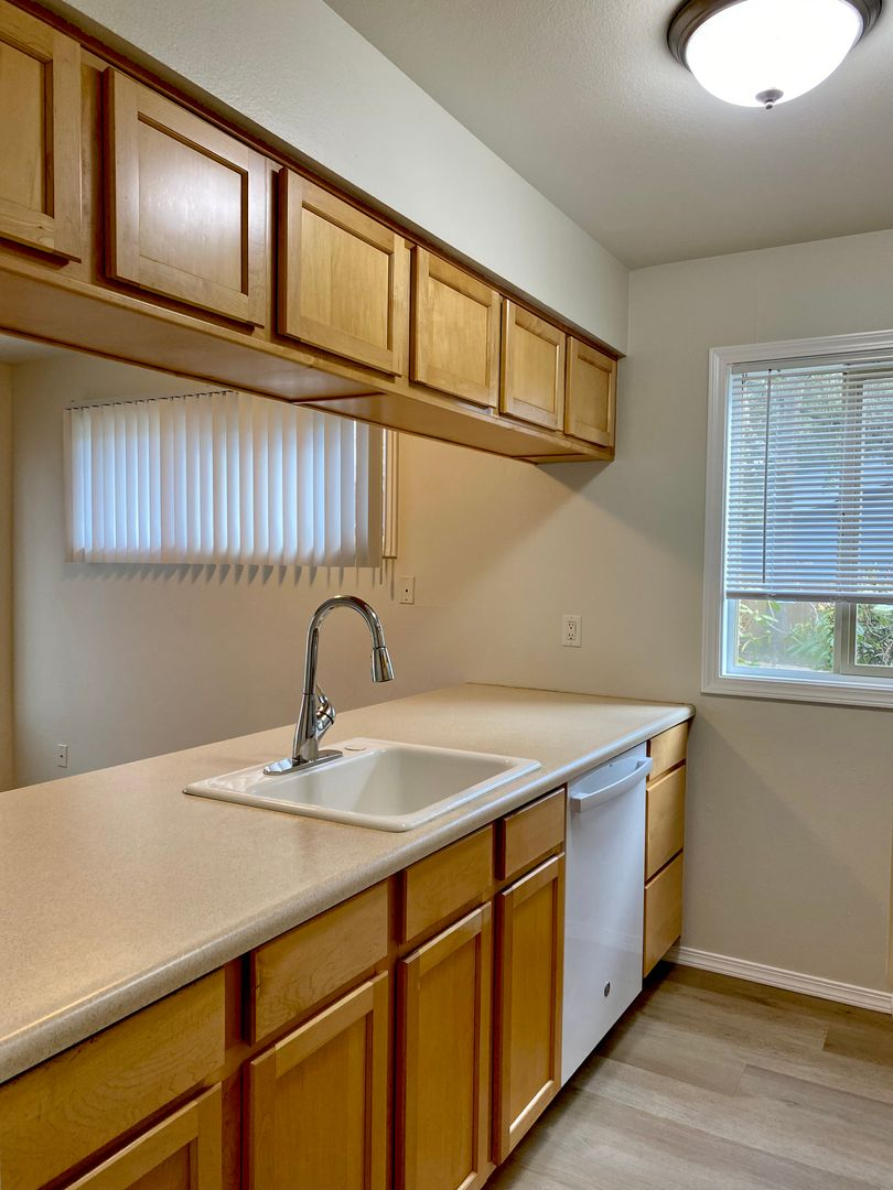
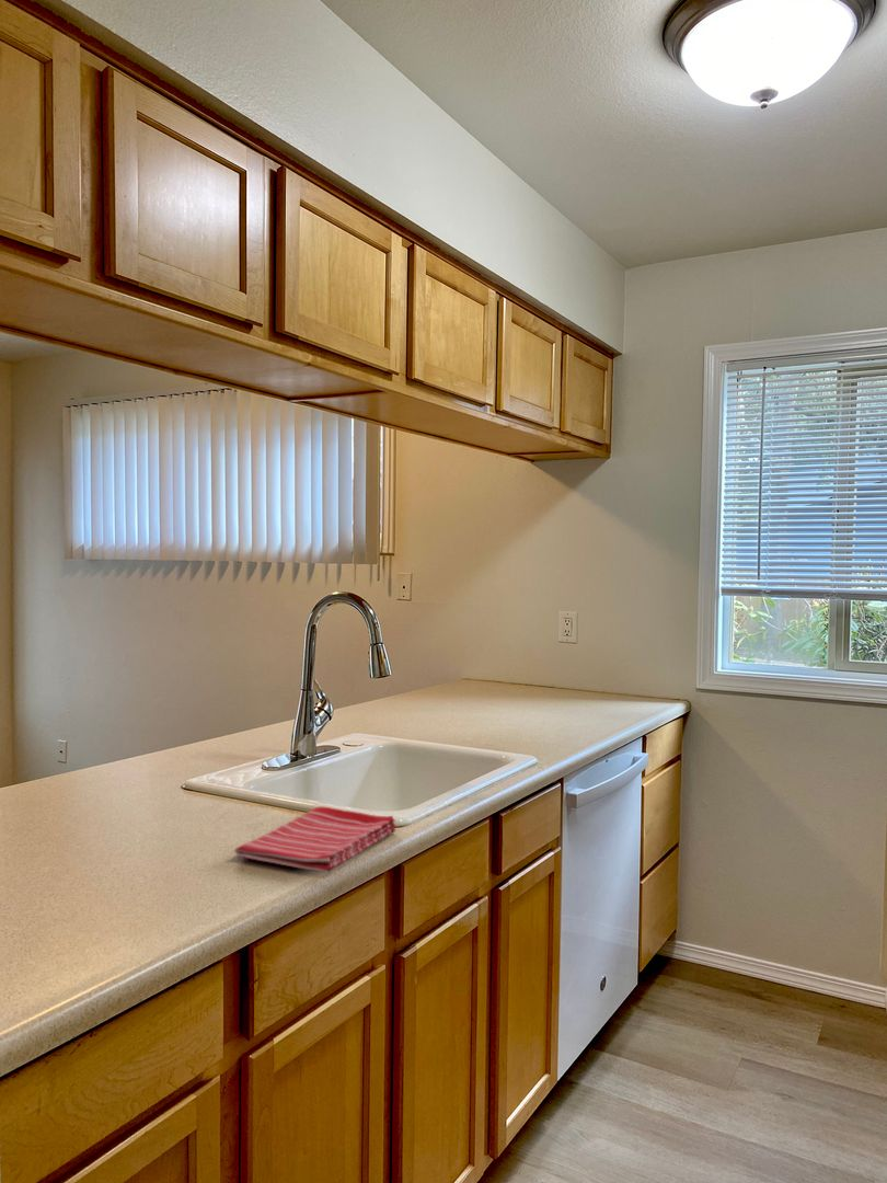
+ dish towel (320, 836)
